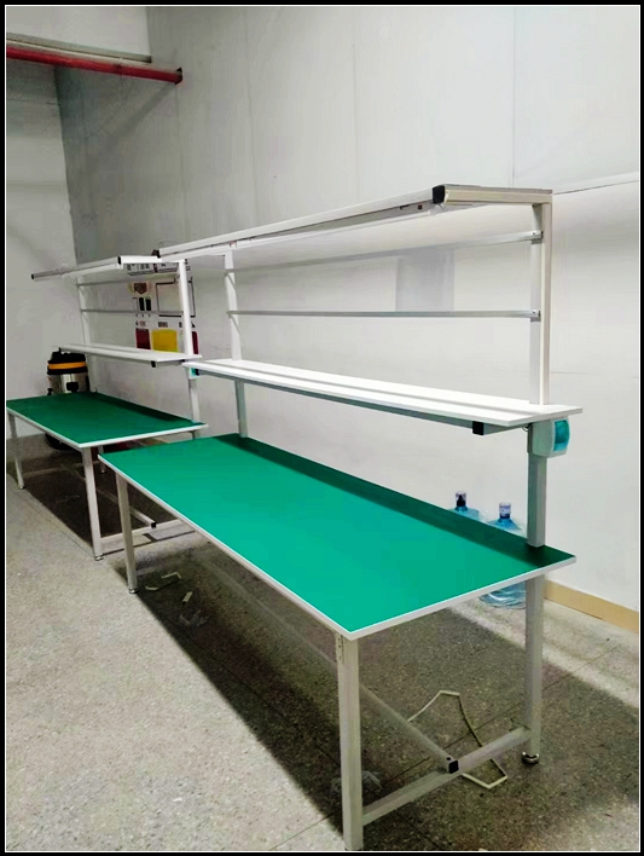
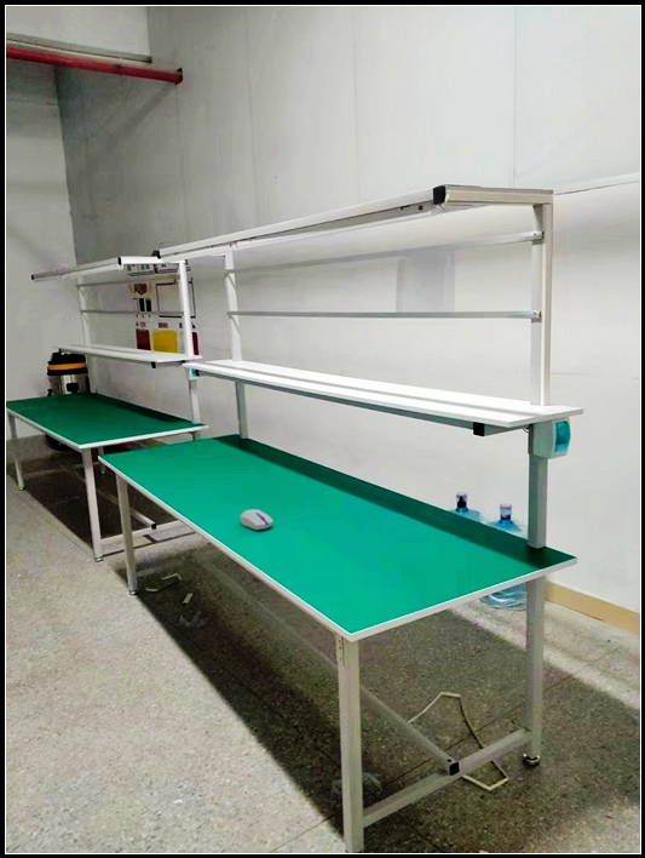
+ computer mouse (255, 517)
